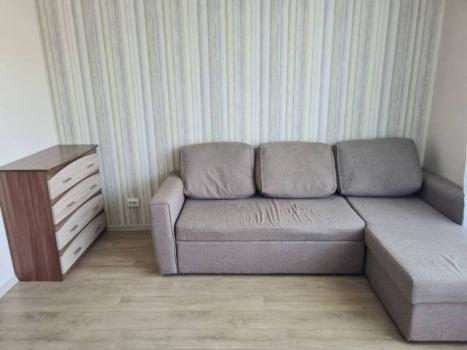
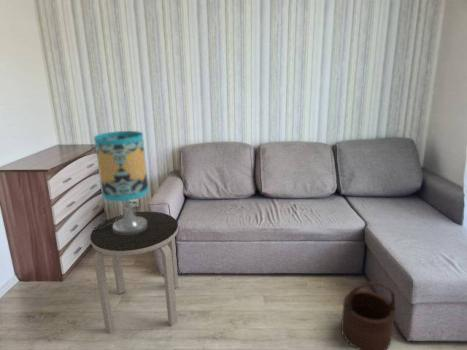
+ table lamp (117, 182)
+ wooden bucket (368, 308)
+ side table (139, 253)
